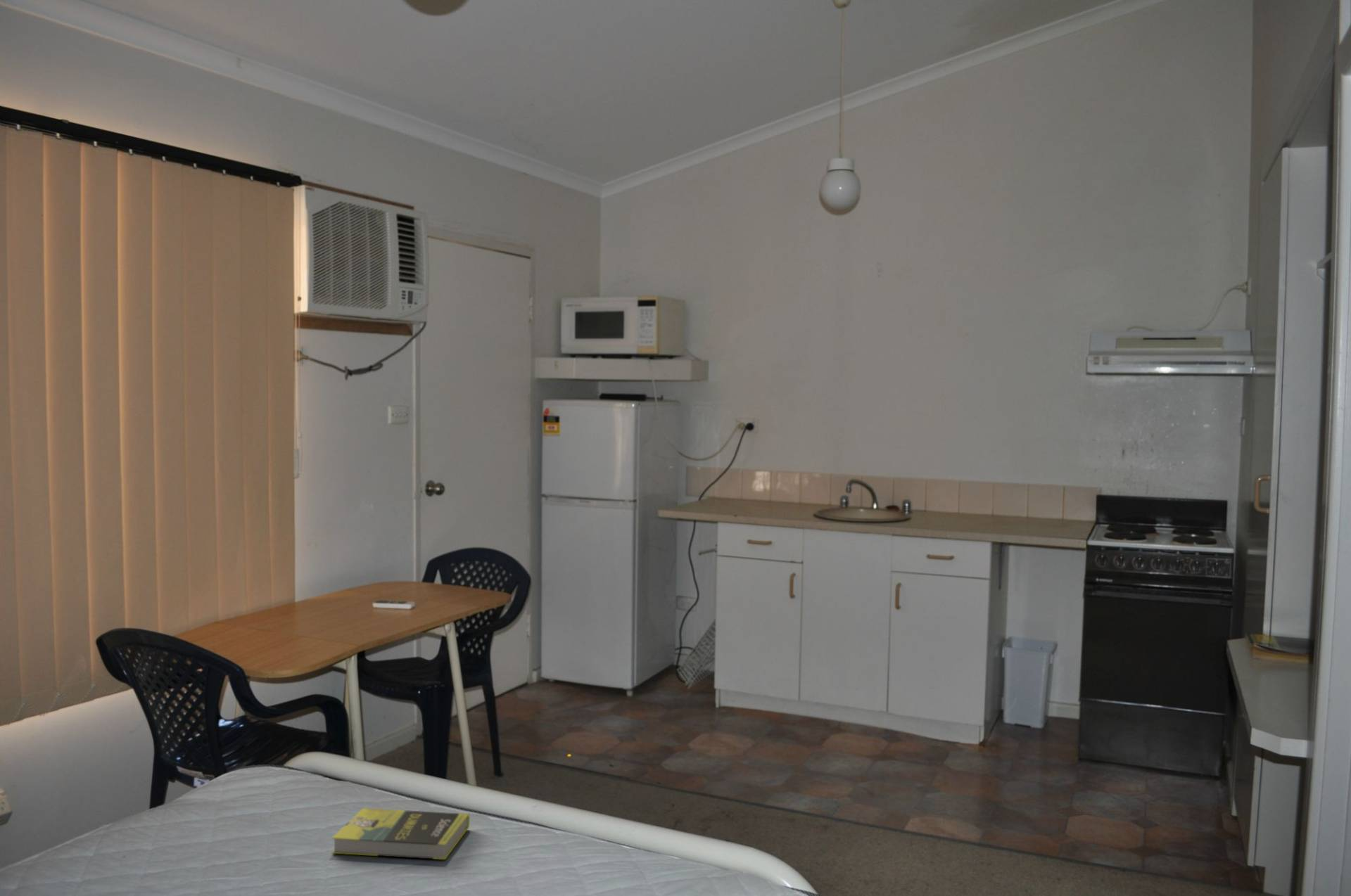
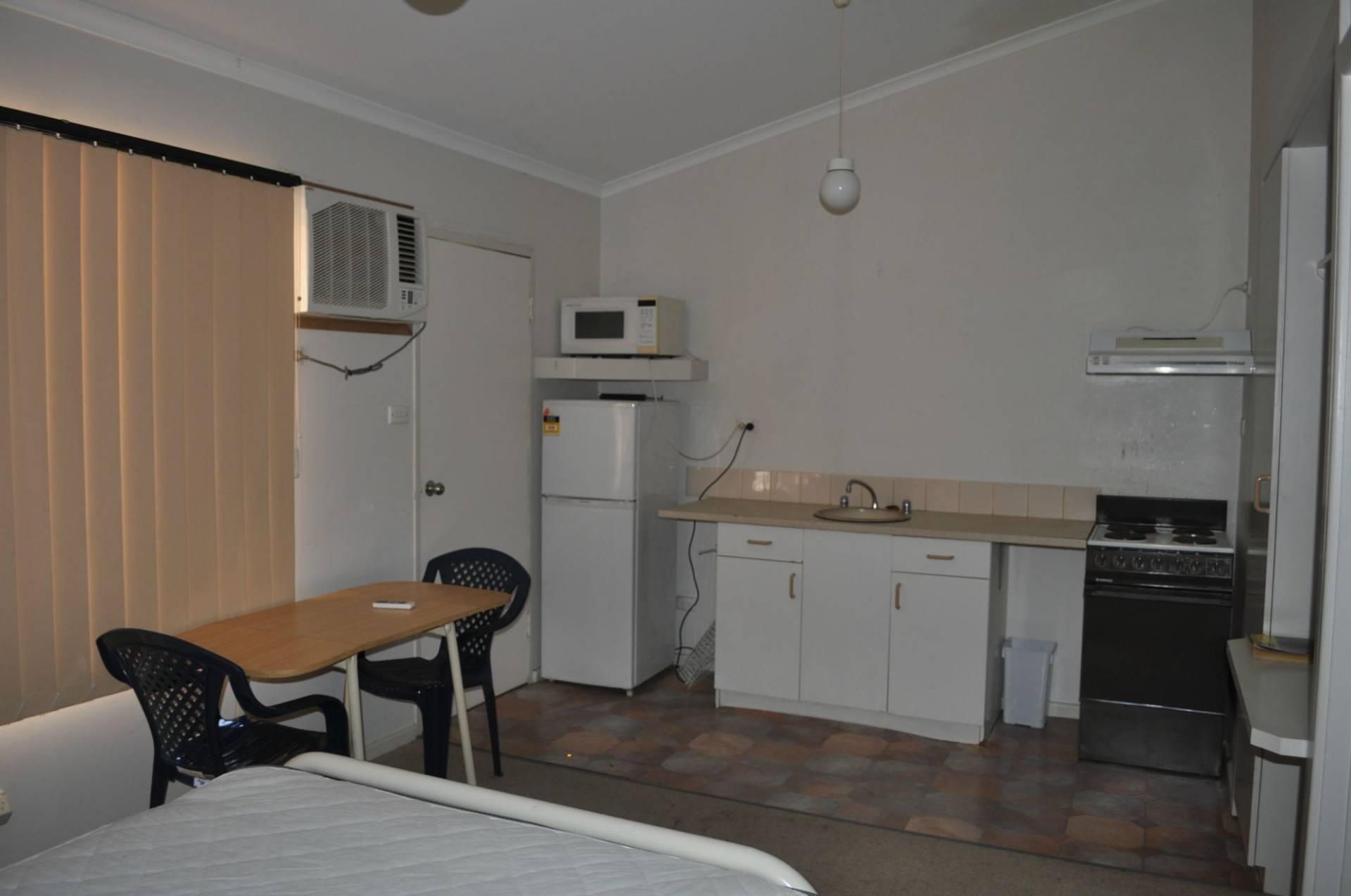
- book (402, 832)
